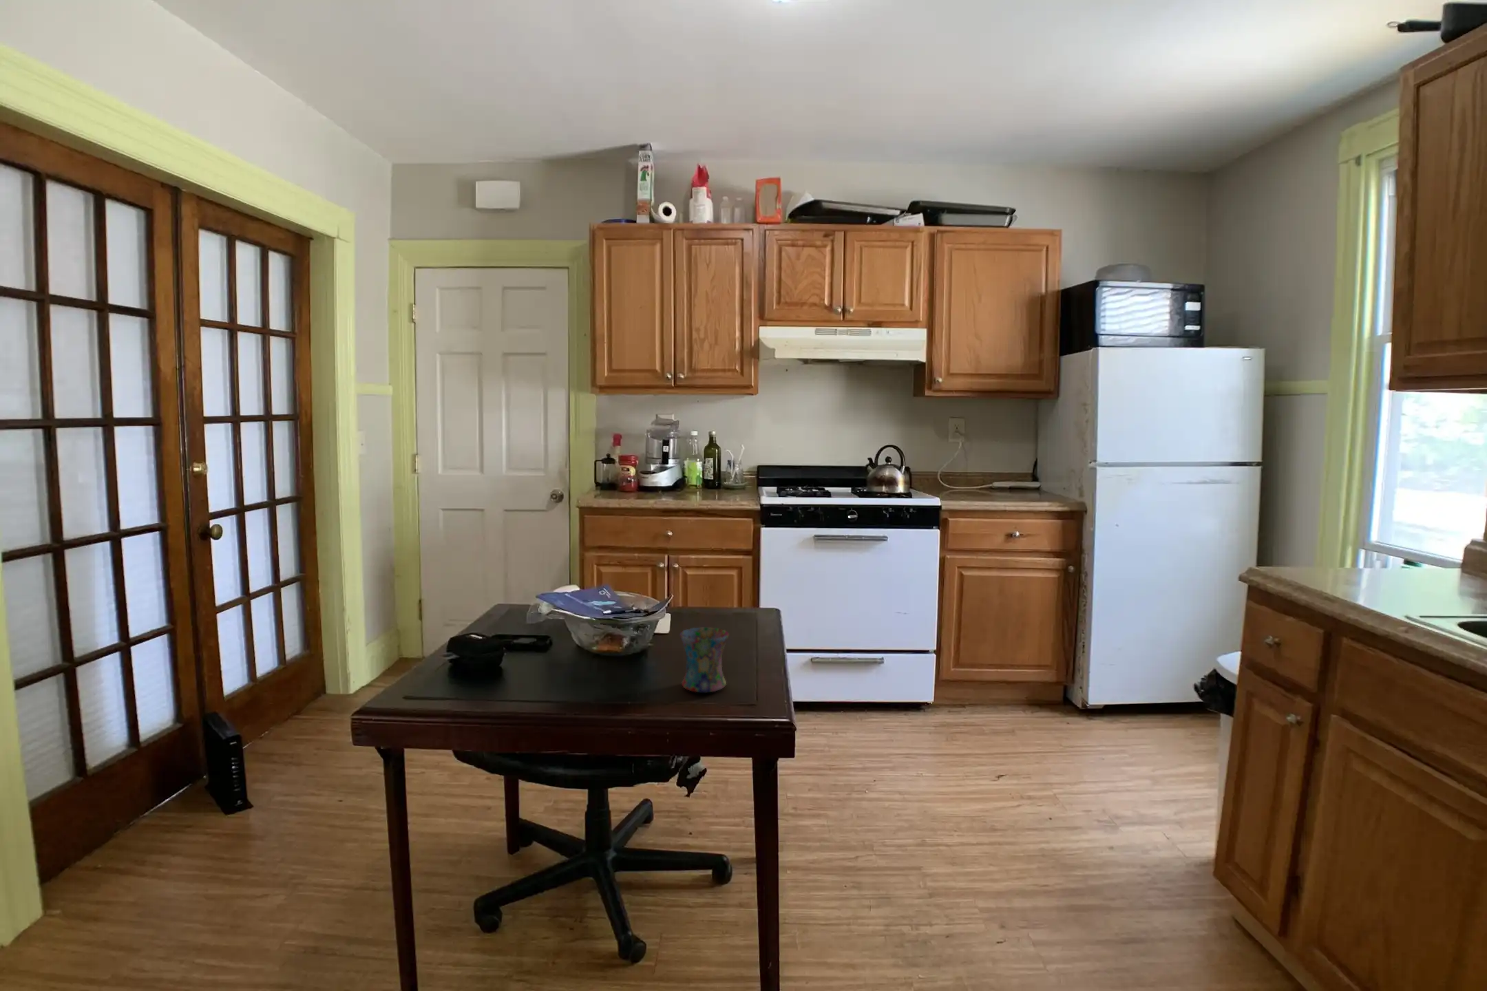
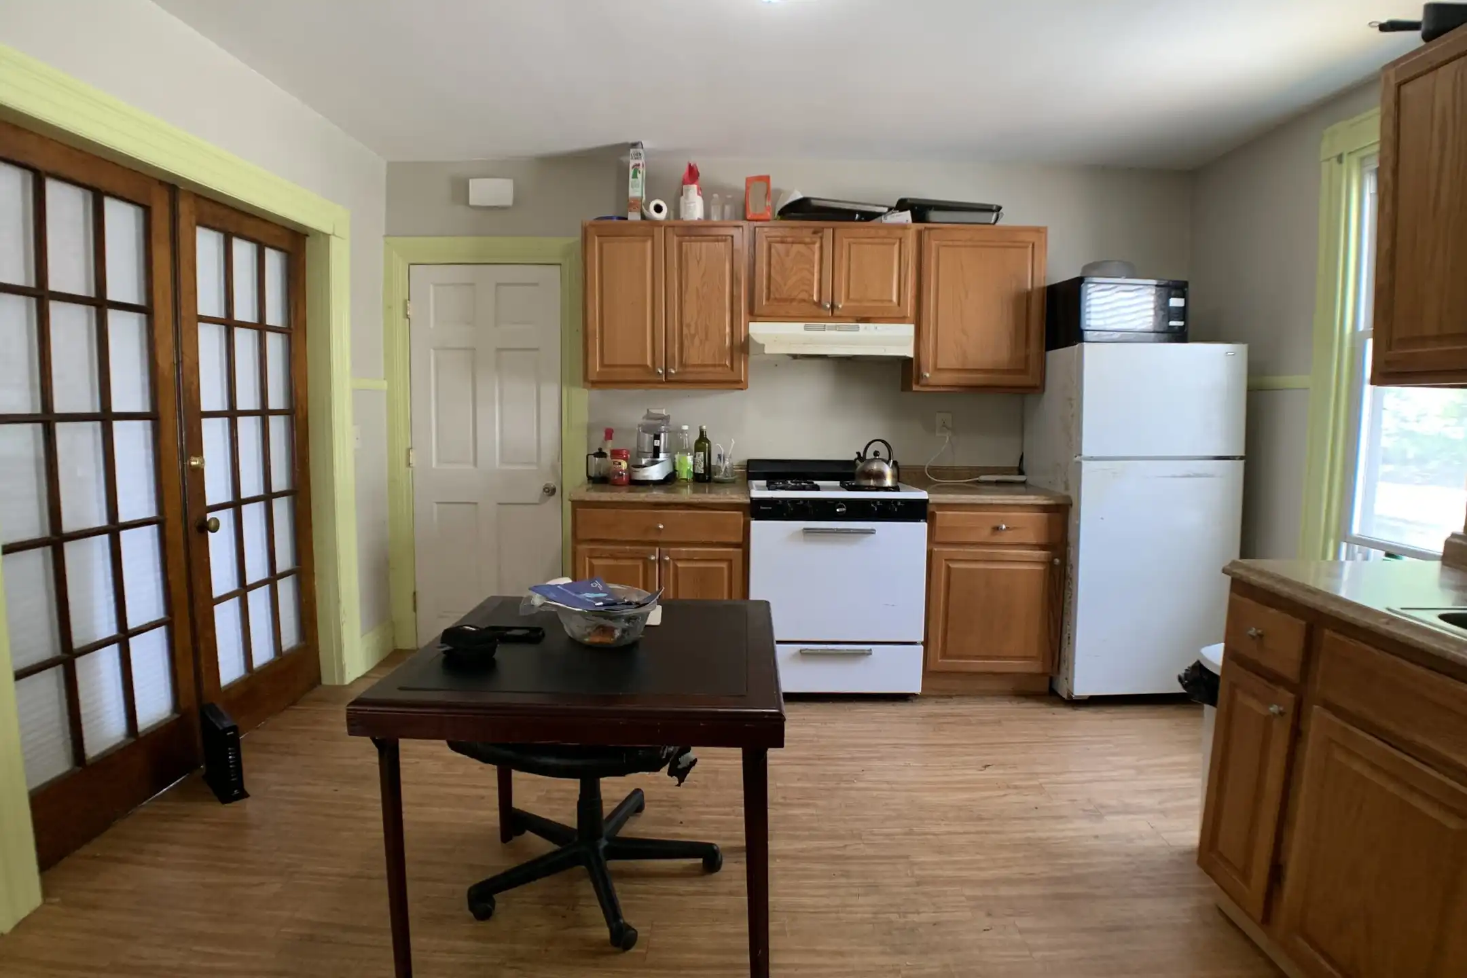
- mug (706, 663)
